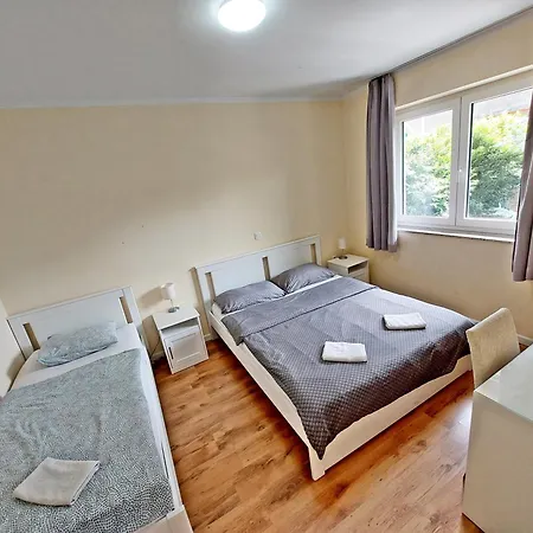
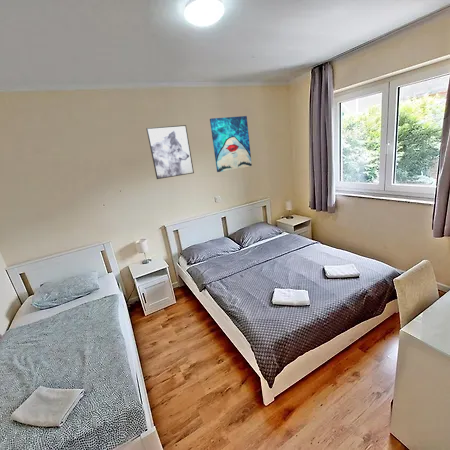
+ wall art (231, 144)
+ wall art (171, 152)
